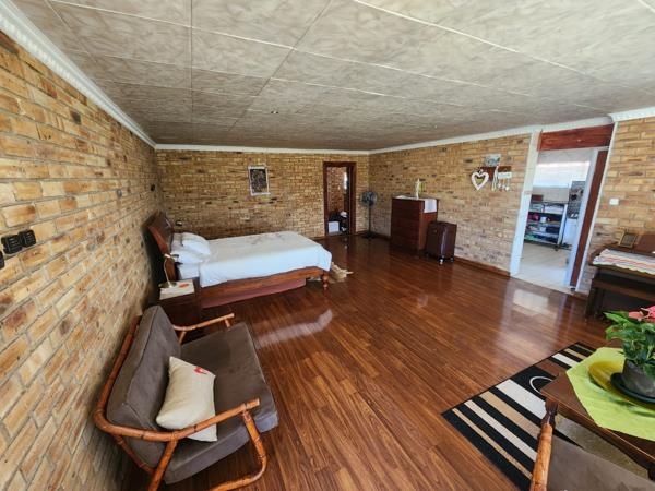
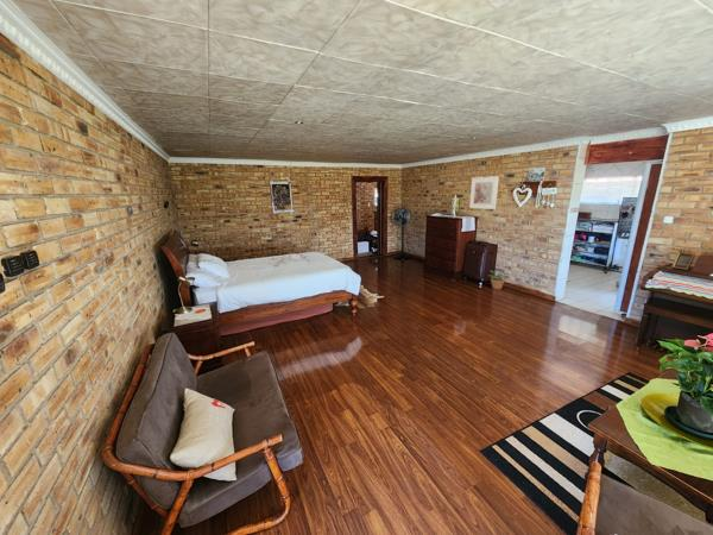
+ potted plant (499, 279)
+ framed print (482, 193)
